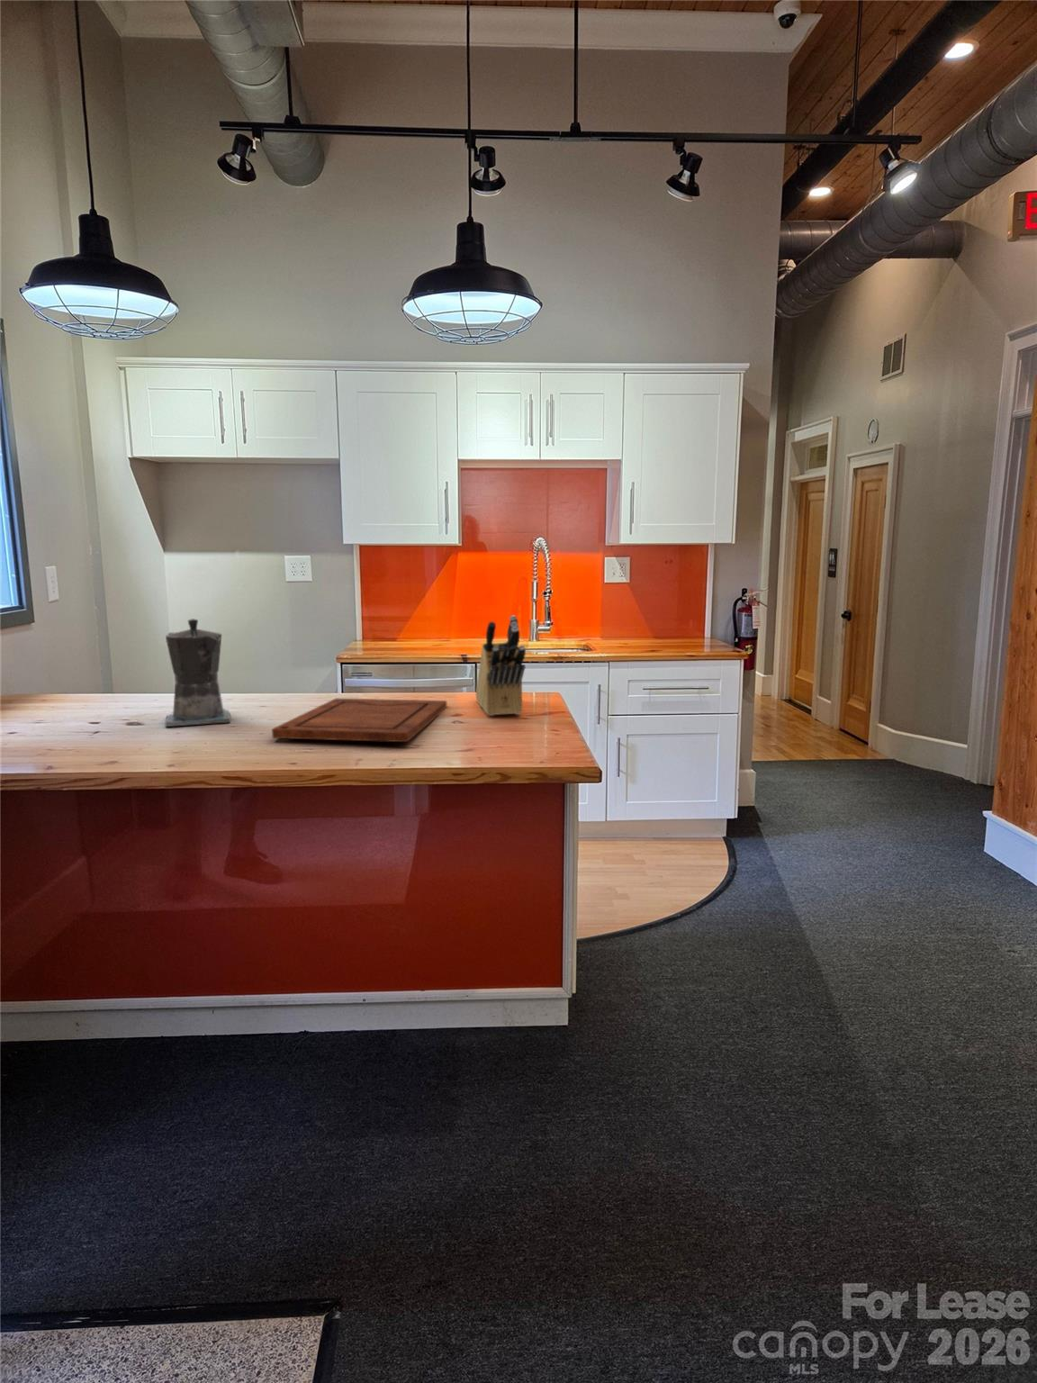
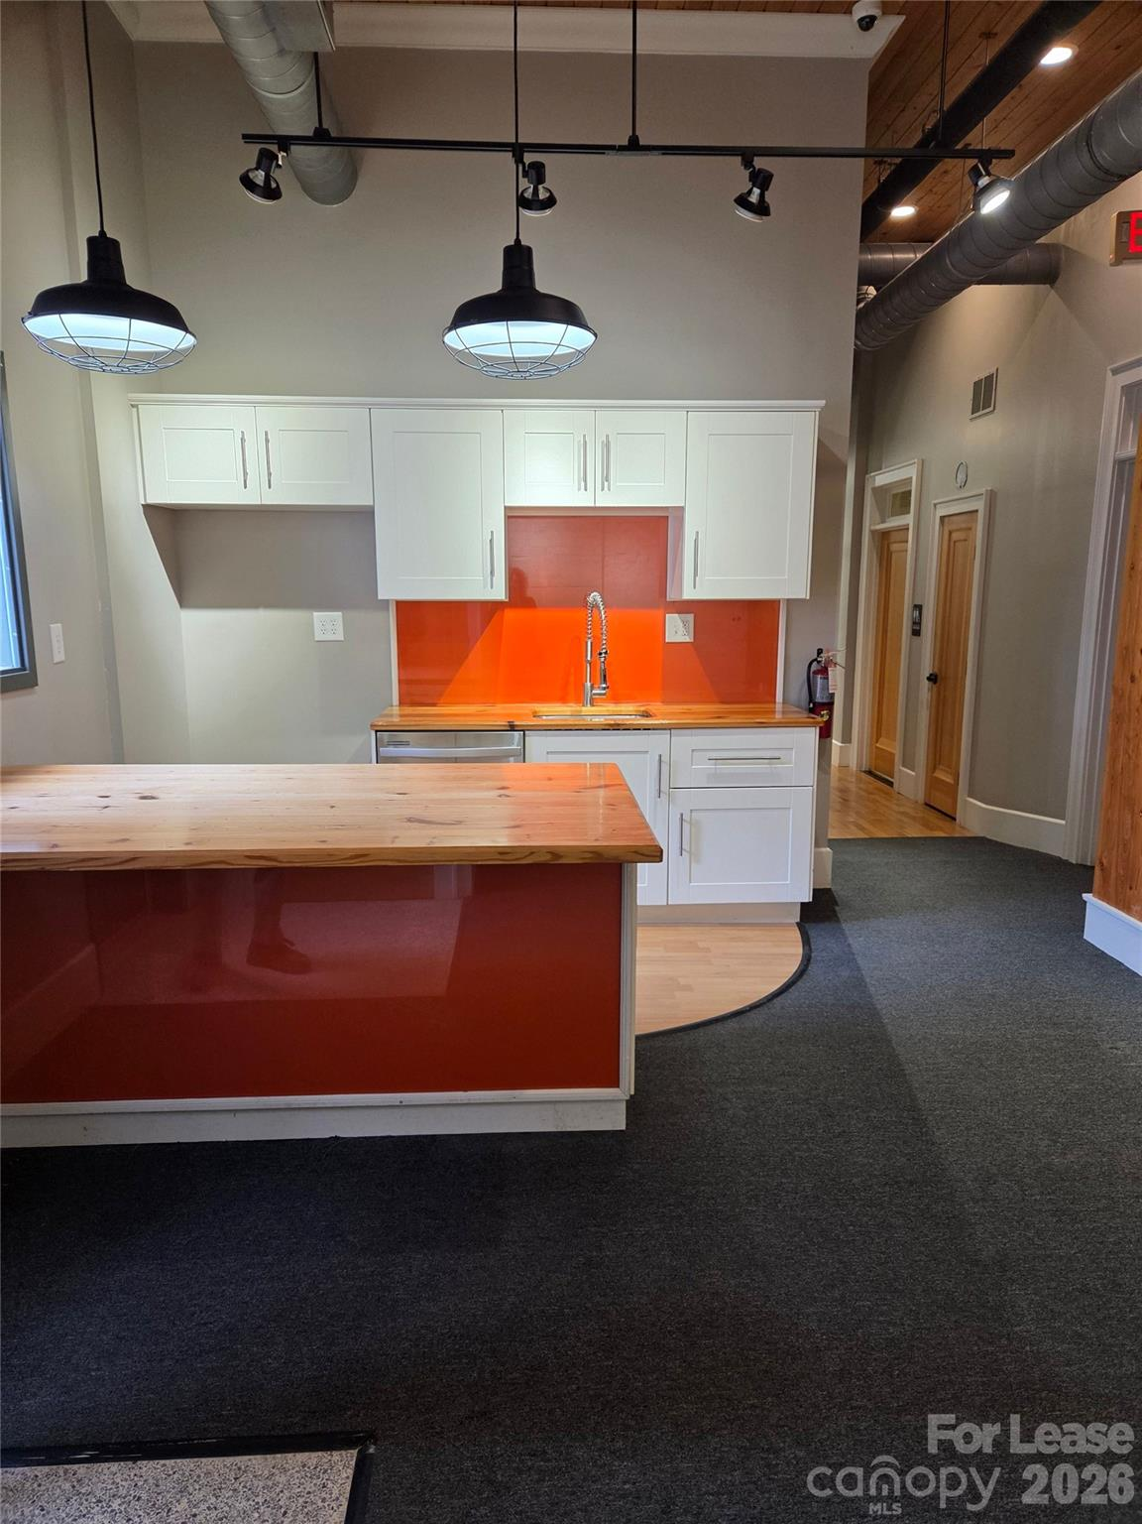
- cutting board (367, 718)
- coffee maker (194, 669)
- knife block (500, 662)
